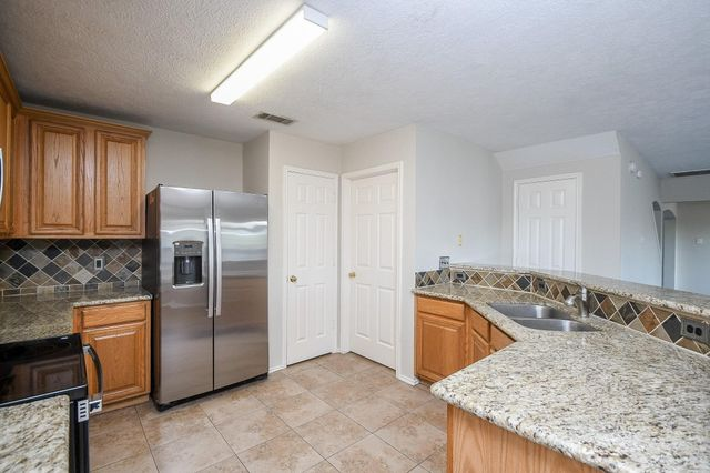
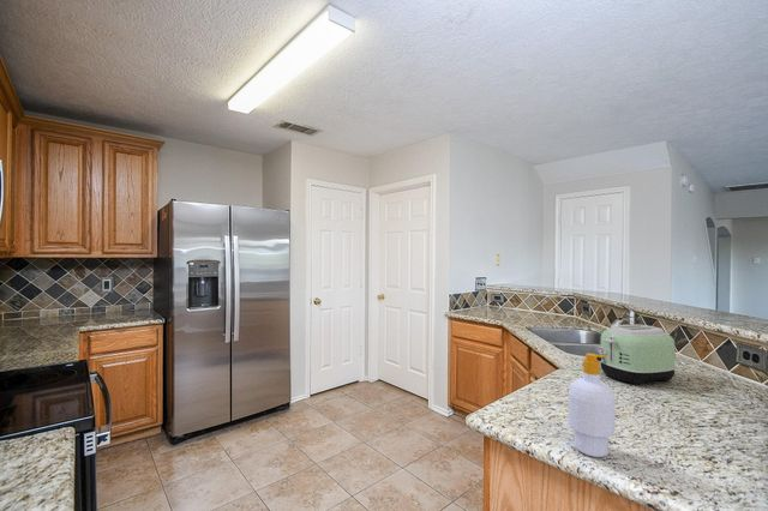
+ soap bottle (590, 402)
+ toaster (634, 351)
